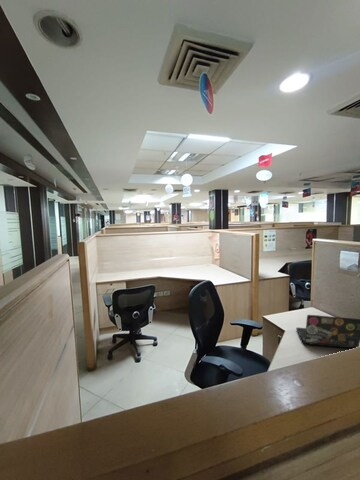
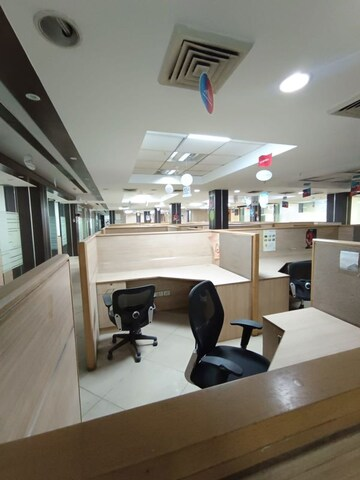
- laptop (326, 325)
